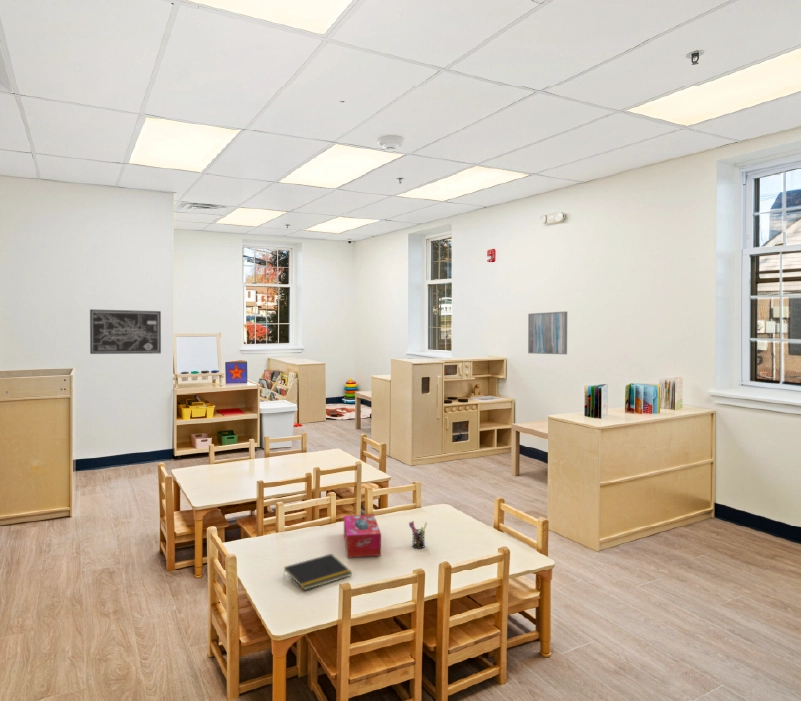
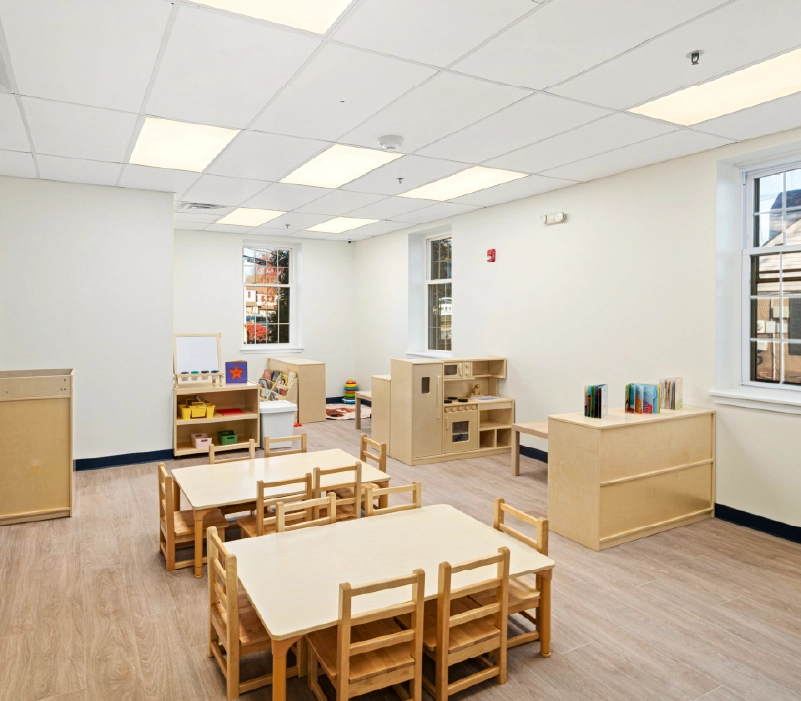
- wall art (126, 332)
- tissue box (361, 534)
- wall art (547, 333)
- pen holder (418, 533)
- notepad (318, 571)
